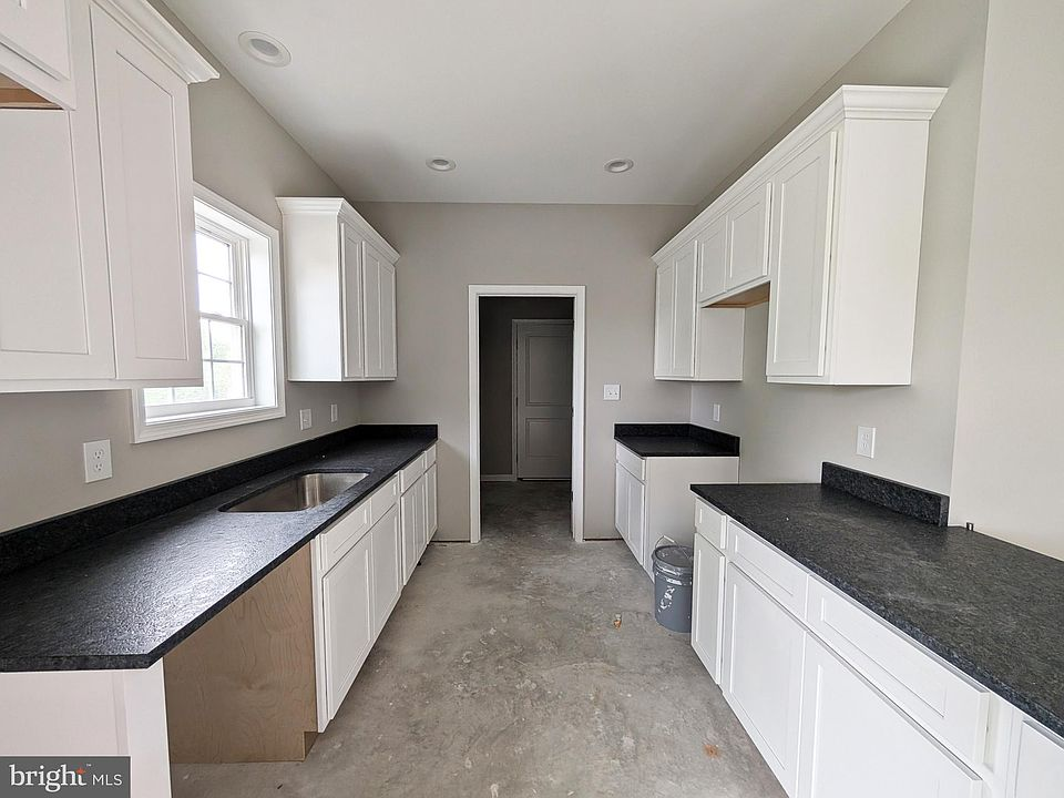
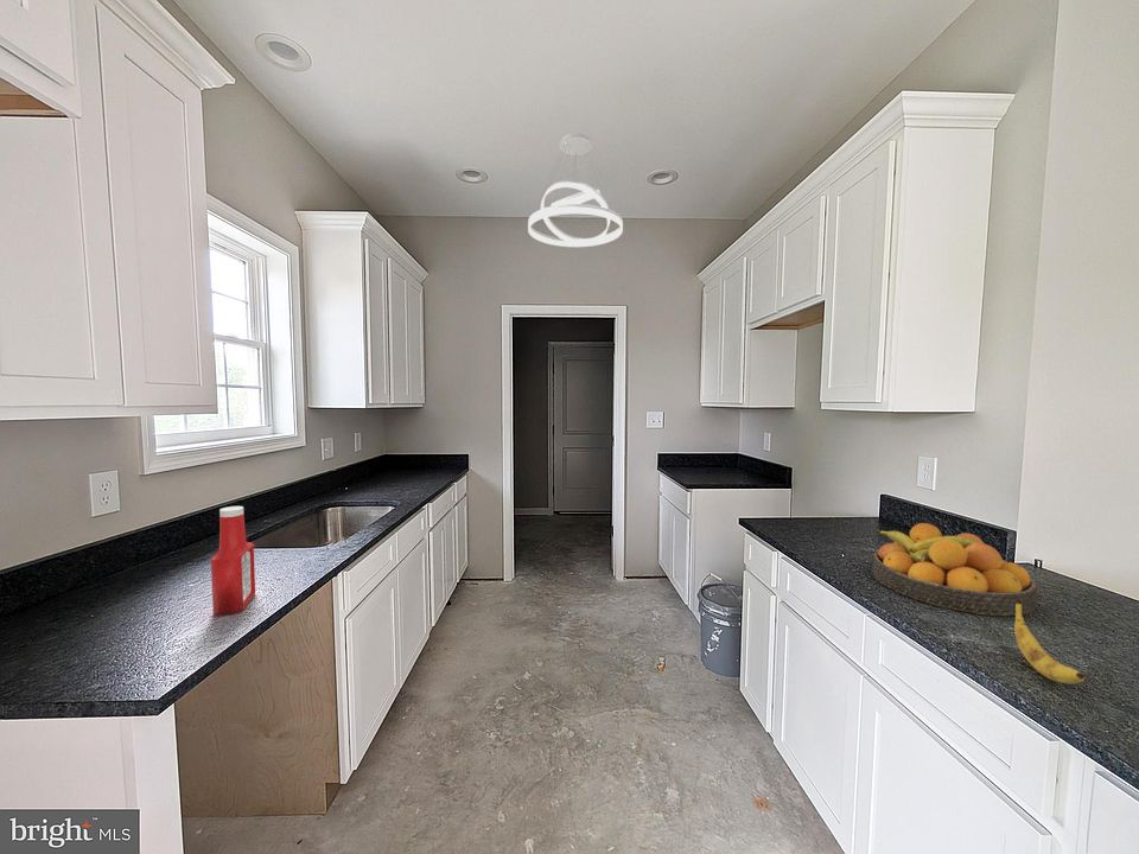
+ banana (1043, 649)
+ fruit bowl (948, 560)
+ pendant light (575, 187)
+ soap bottle (233, 555)
